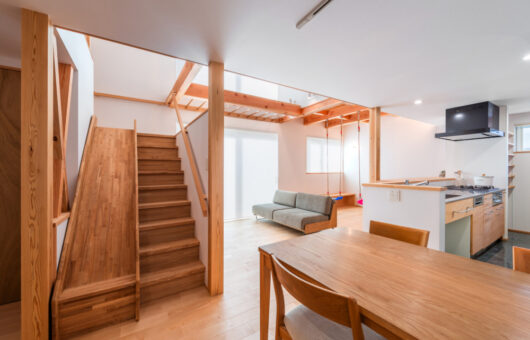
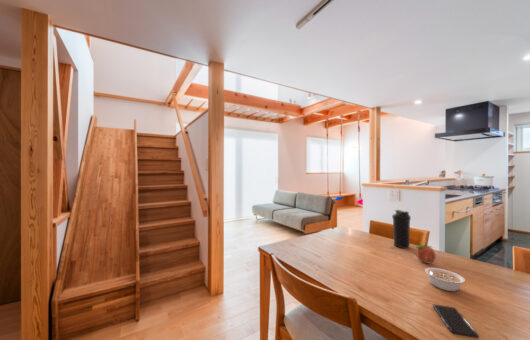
+ water bottle (401, 228)
+ smartphone (453, 319)
+ legume (445, 279)
+ fruit (425, 253)
